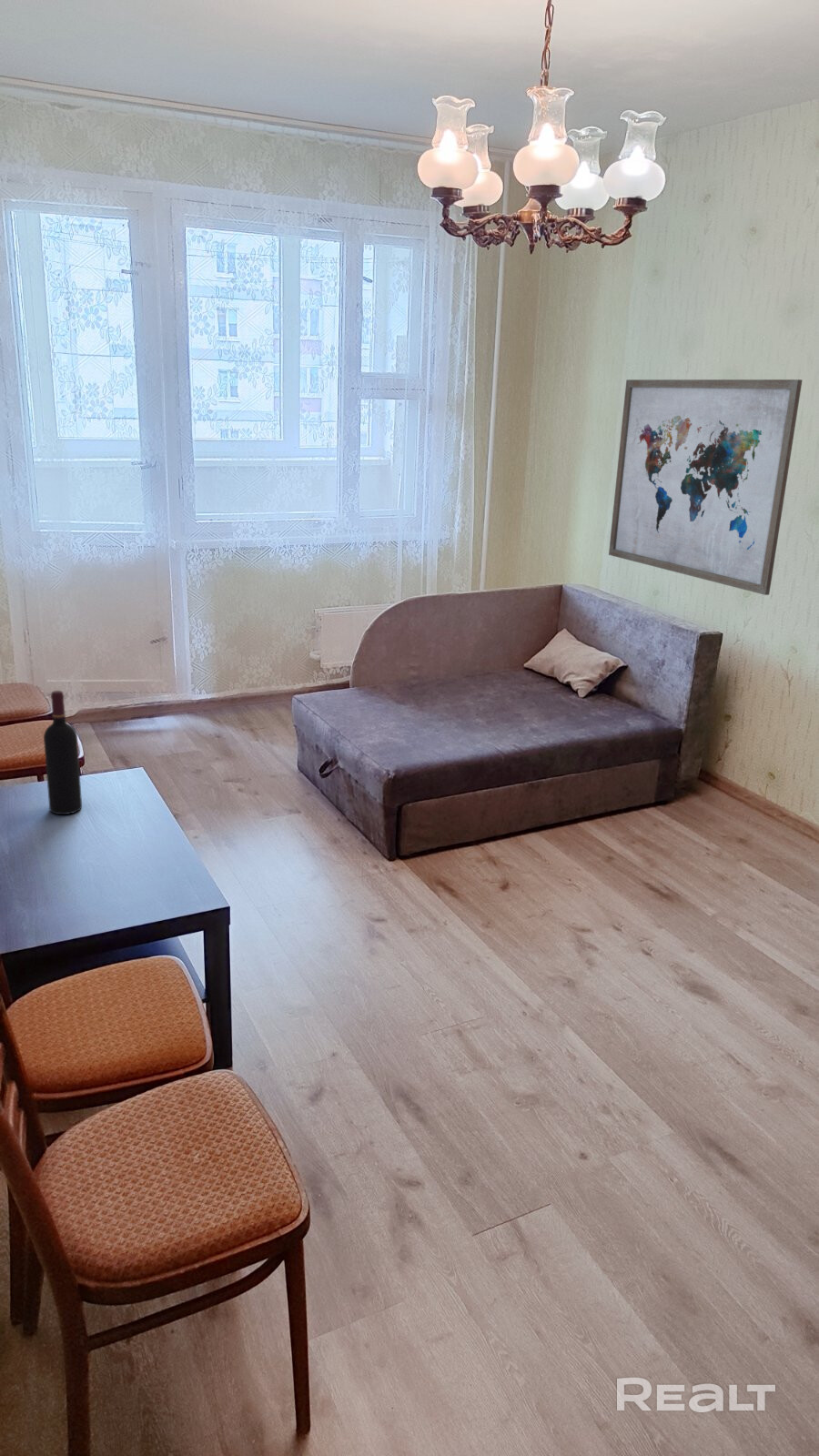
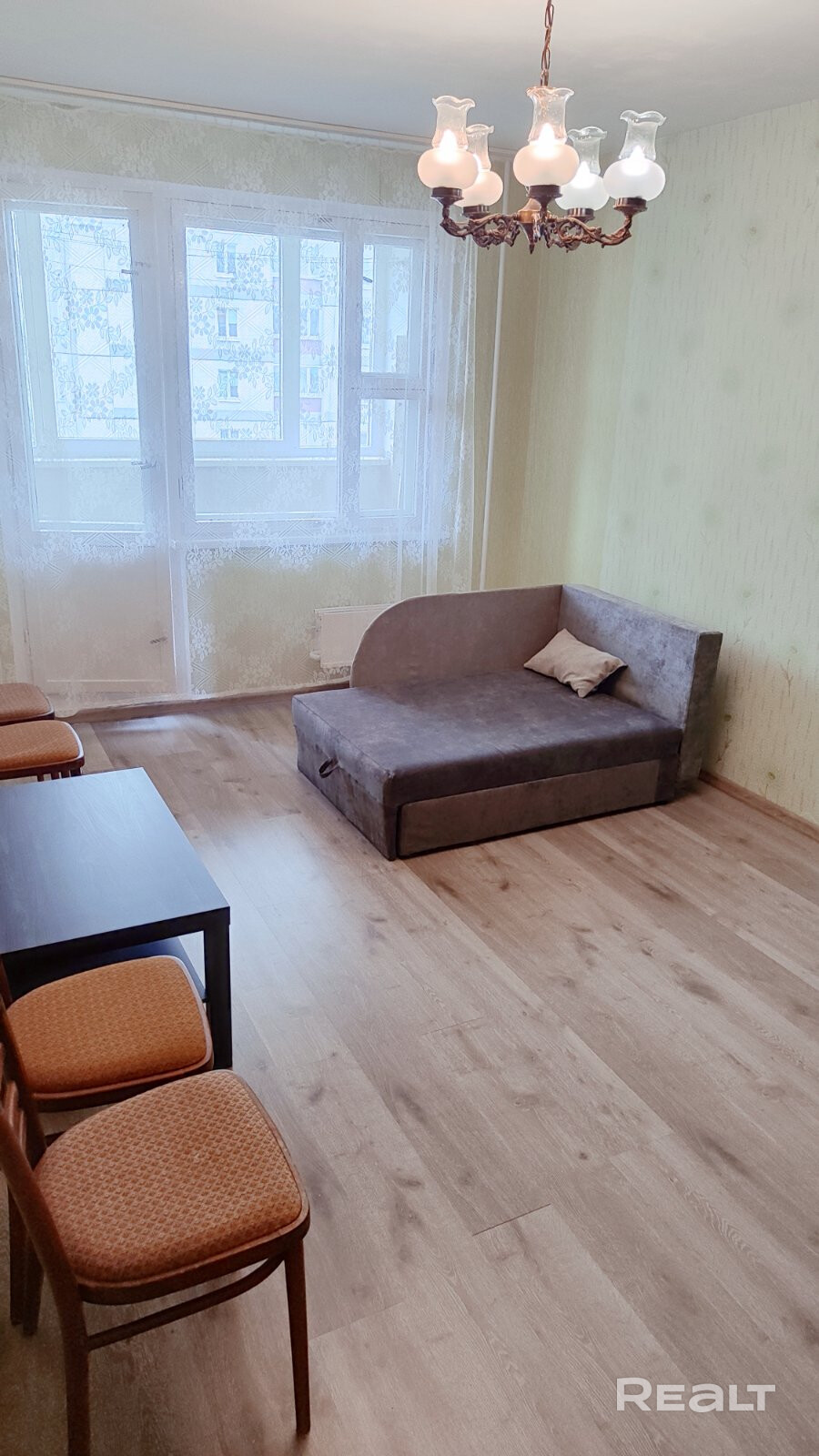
- wine bottle (61, 751)
- wall art (692, 479)
